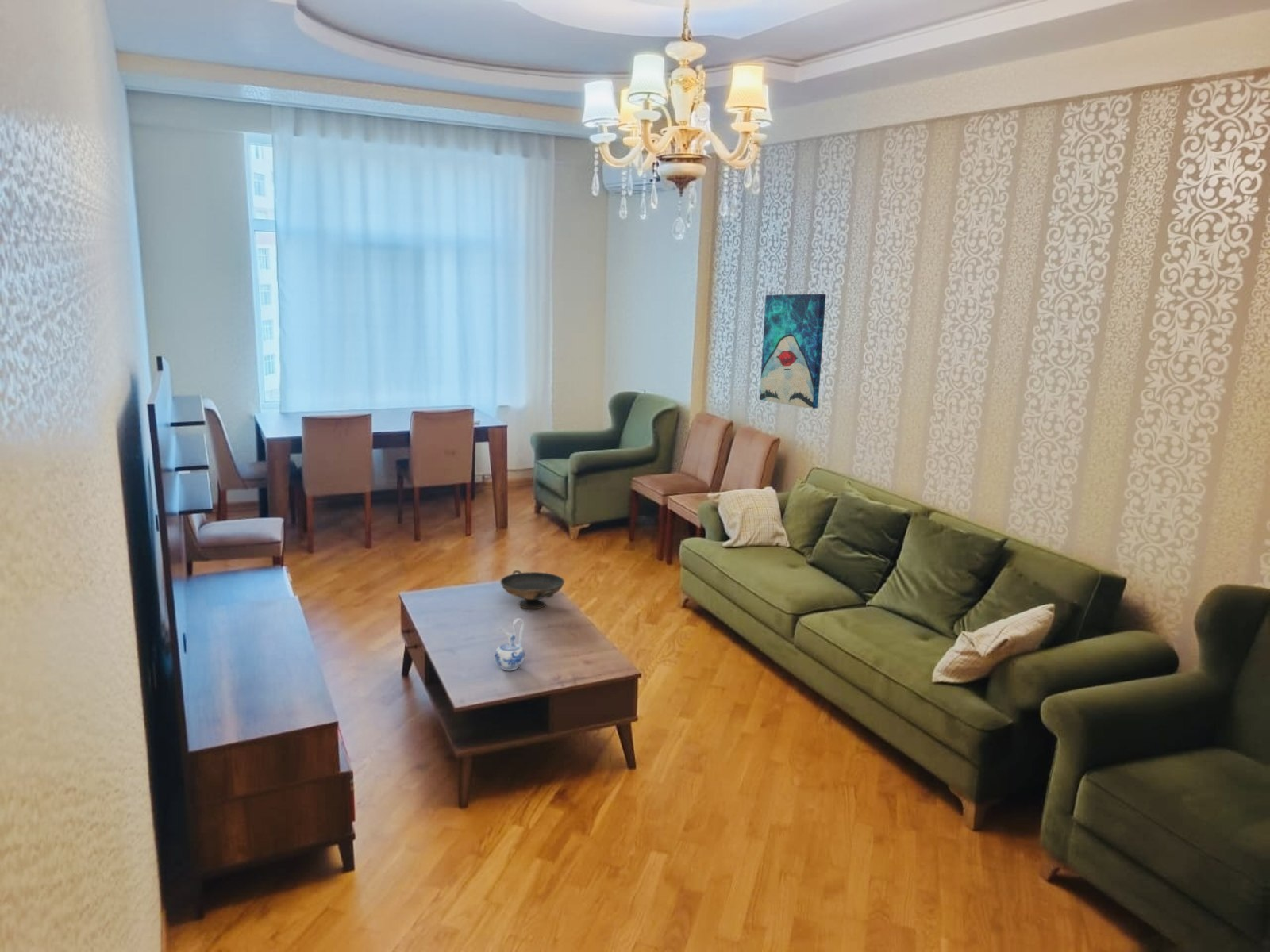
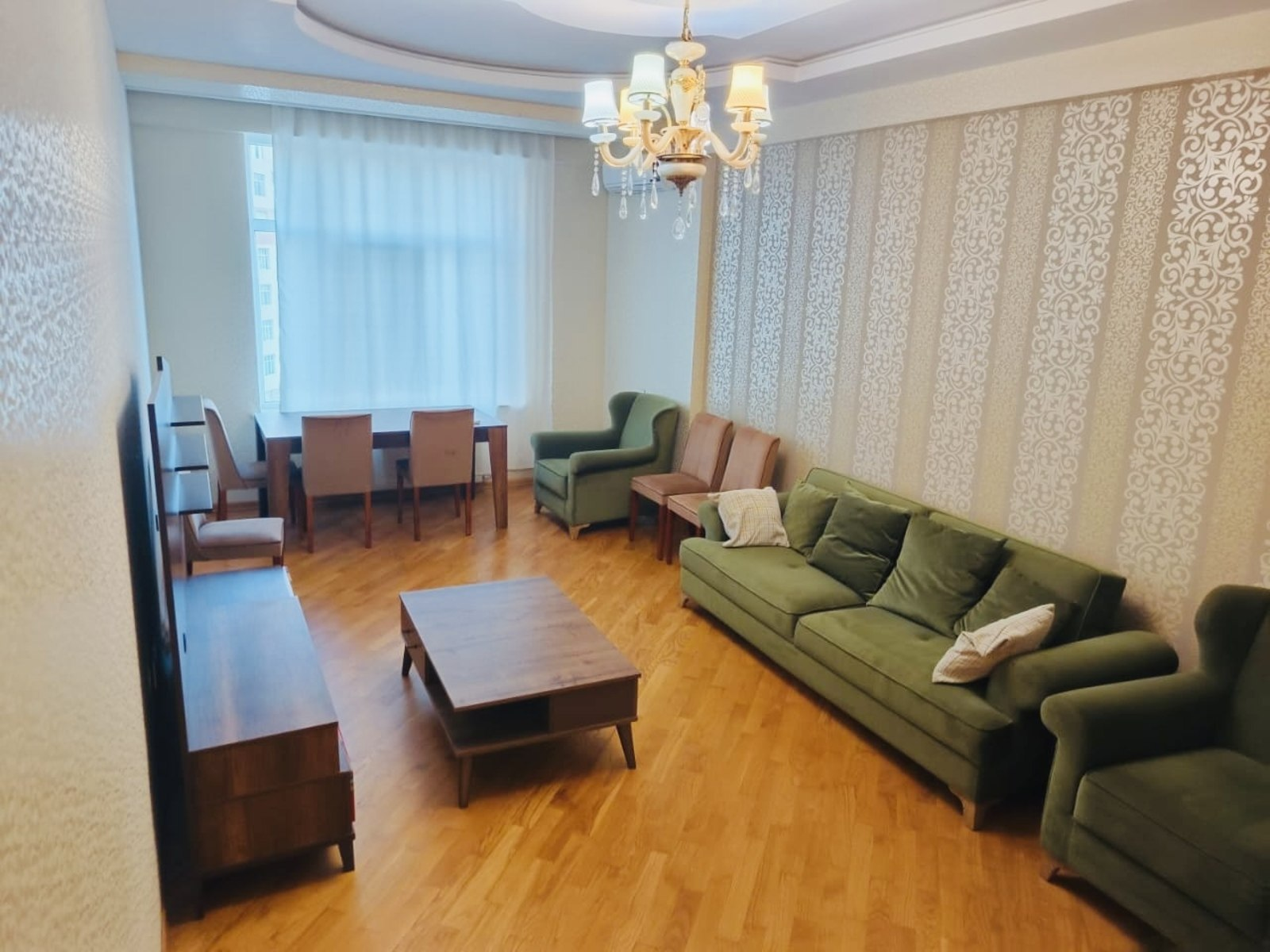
- wall art (791, 350)
- ceramic pitcher (510, 643)
- decorative bowl (532, 592)
